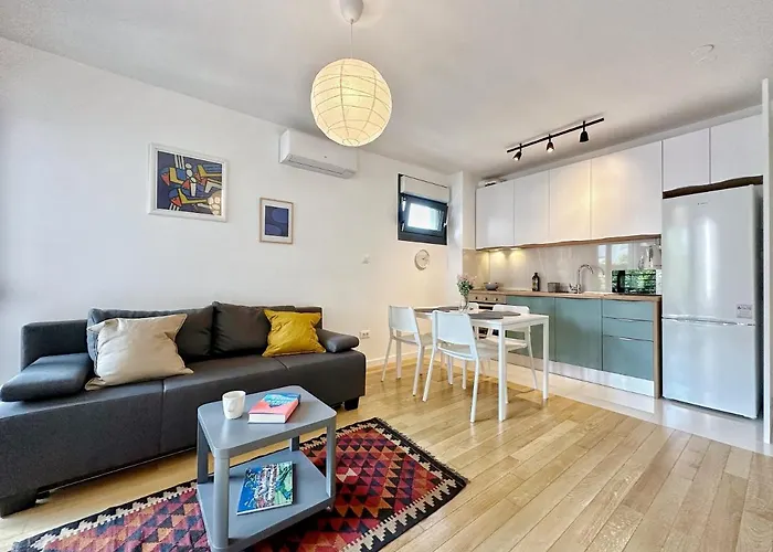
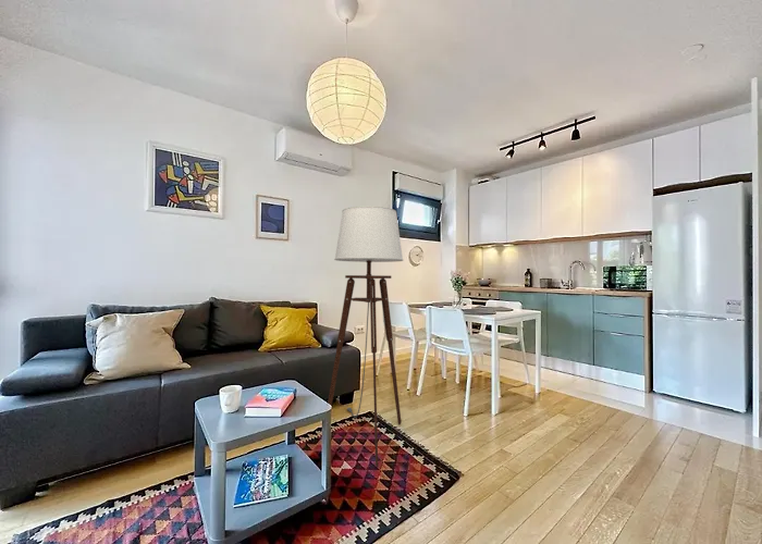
+ floor lamp (367, 322)
